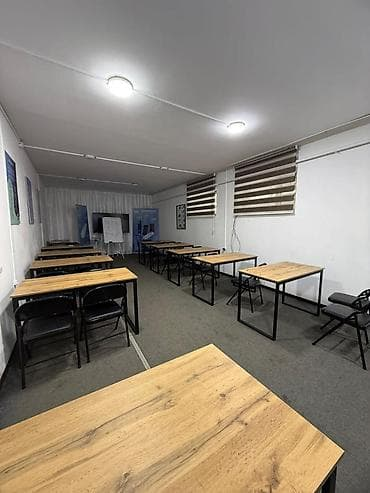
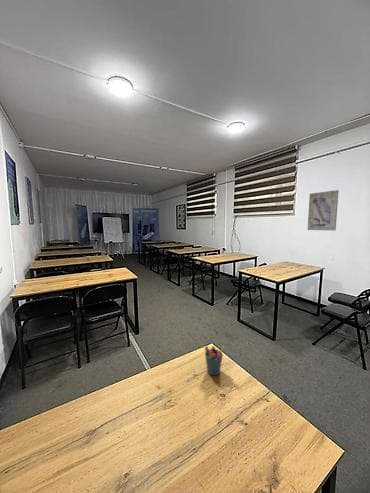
+ pen holder (213, 358)
+ wall art (322, 211)
